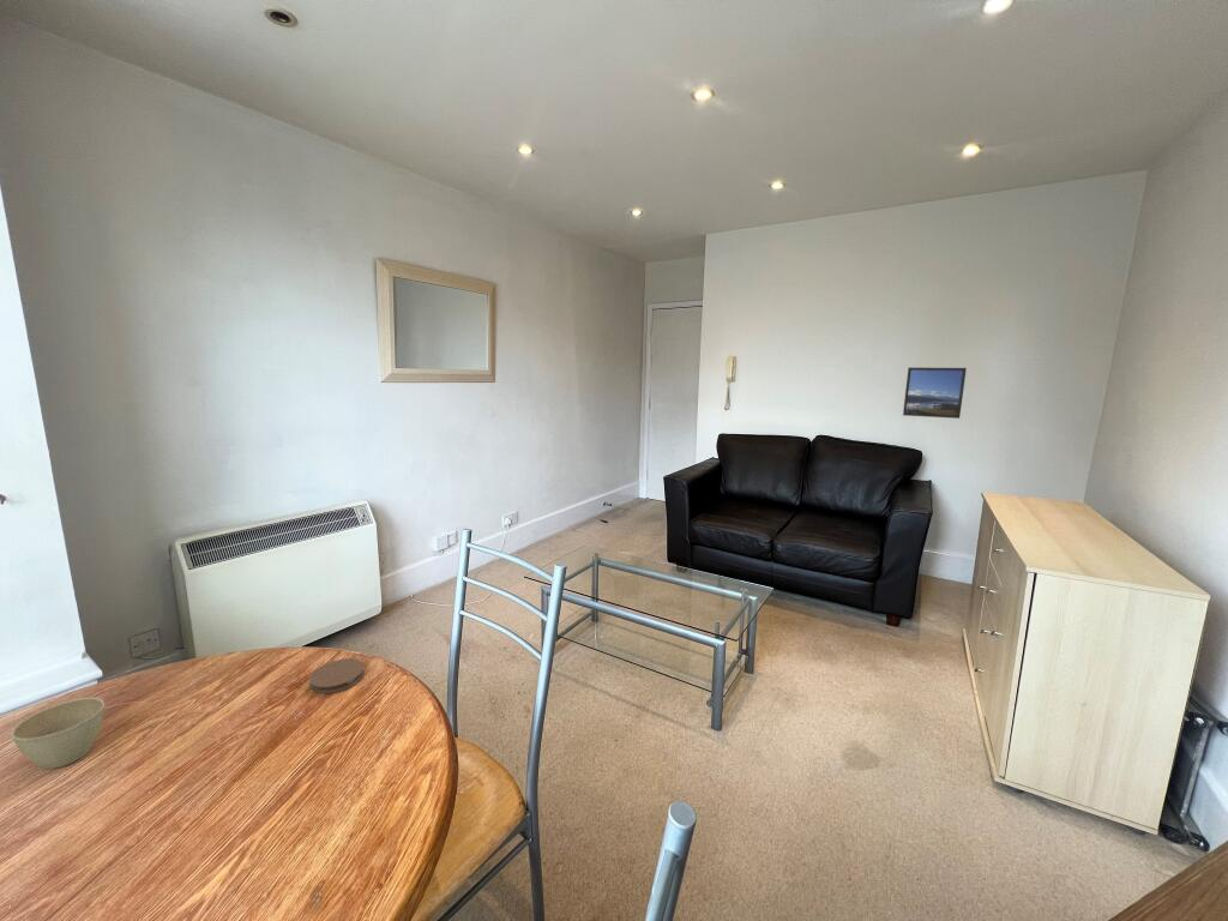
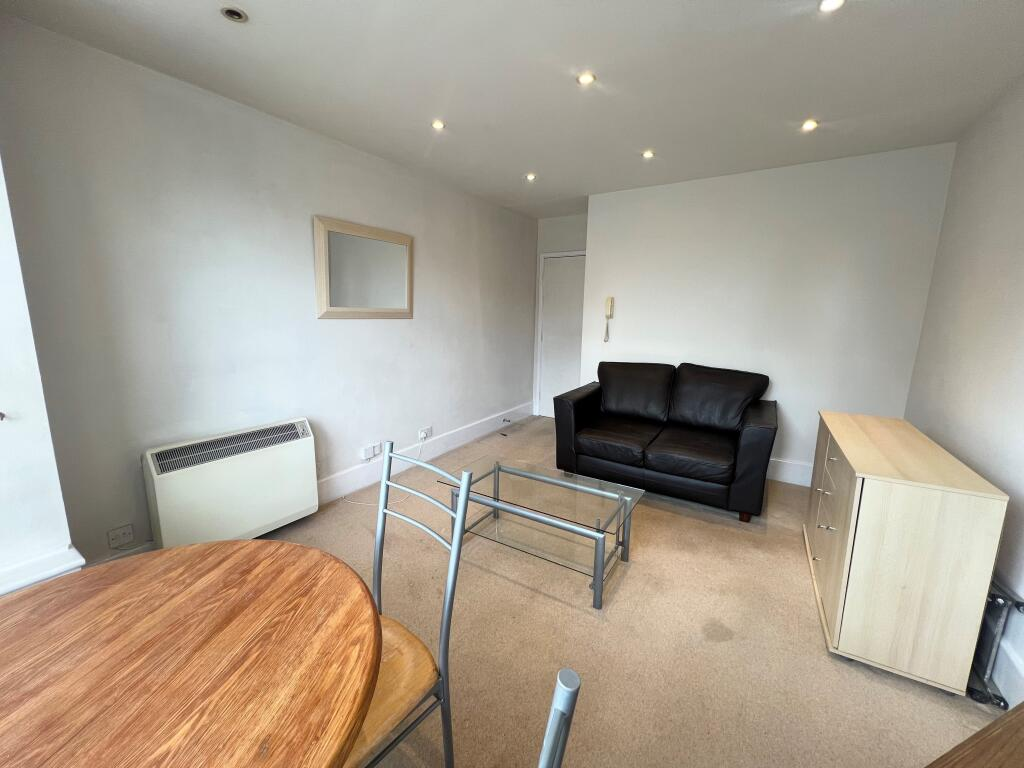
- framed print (933, 392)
- coaster (337, 674)
- flower pot (64, 736)
